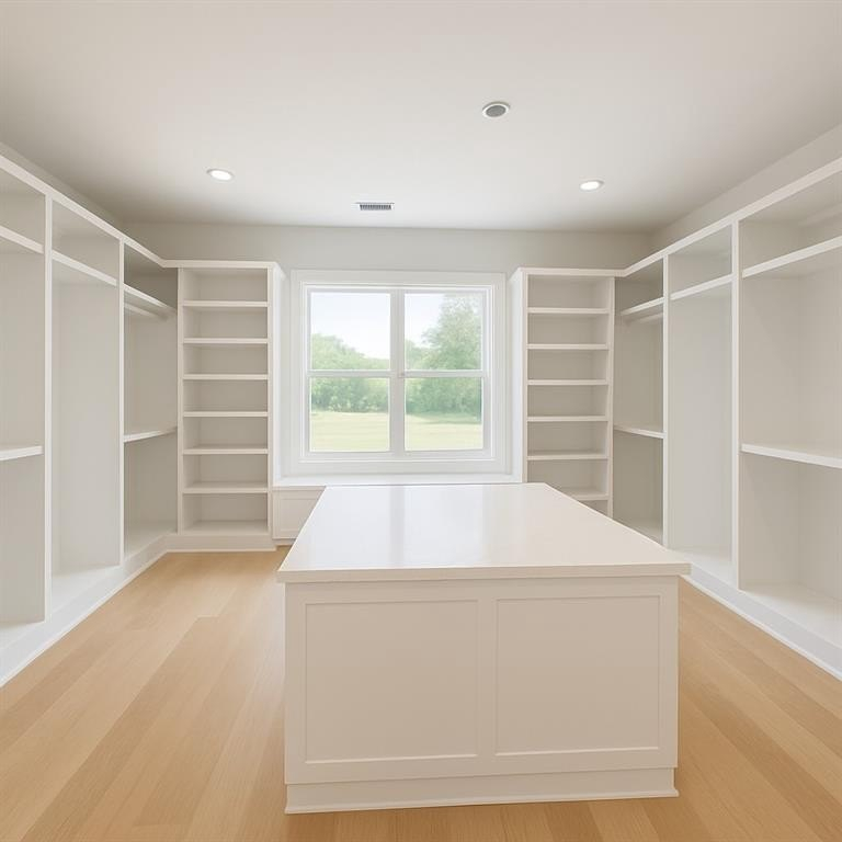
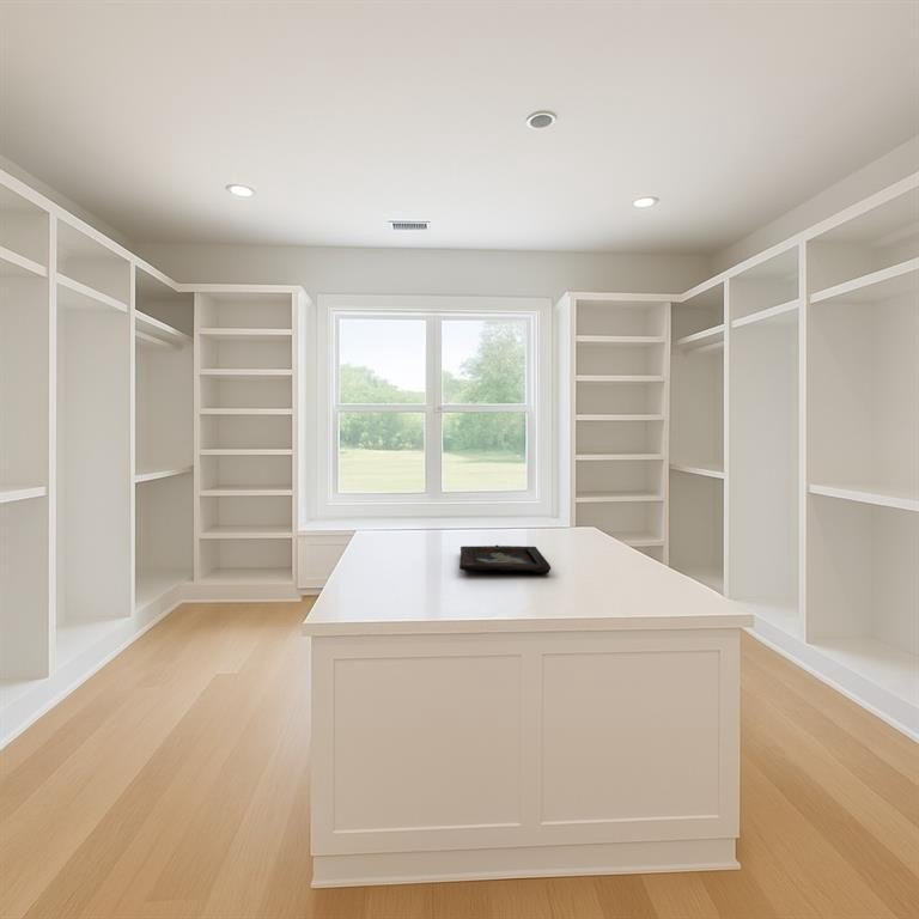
+ decorative tray (500, 558)
